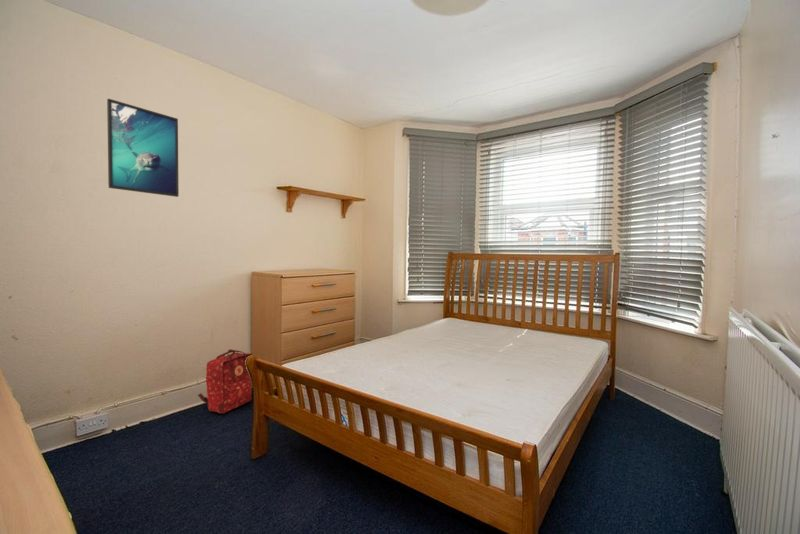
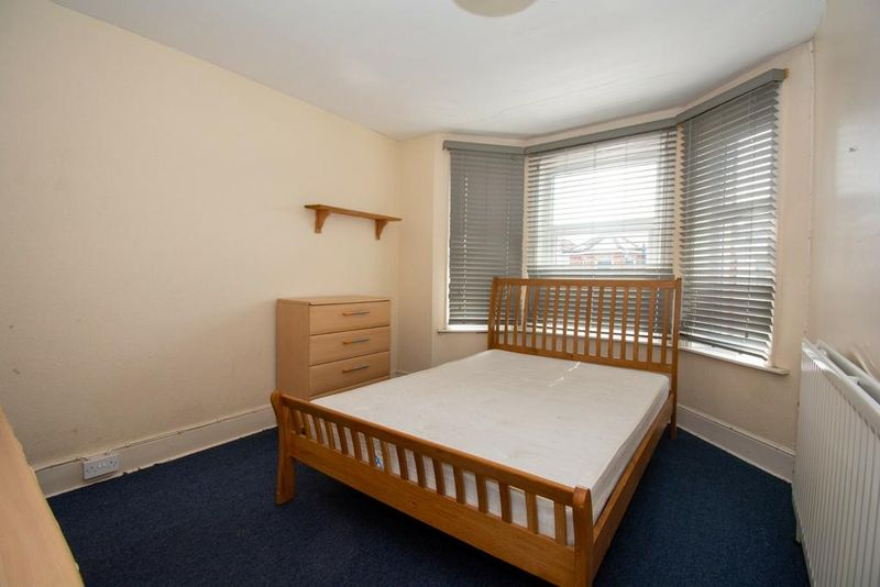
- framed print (145, 151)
- backpack (227, 377)
